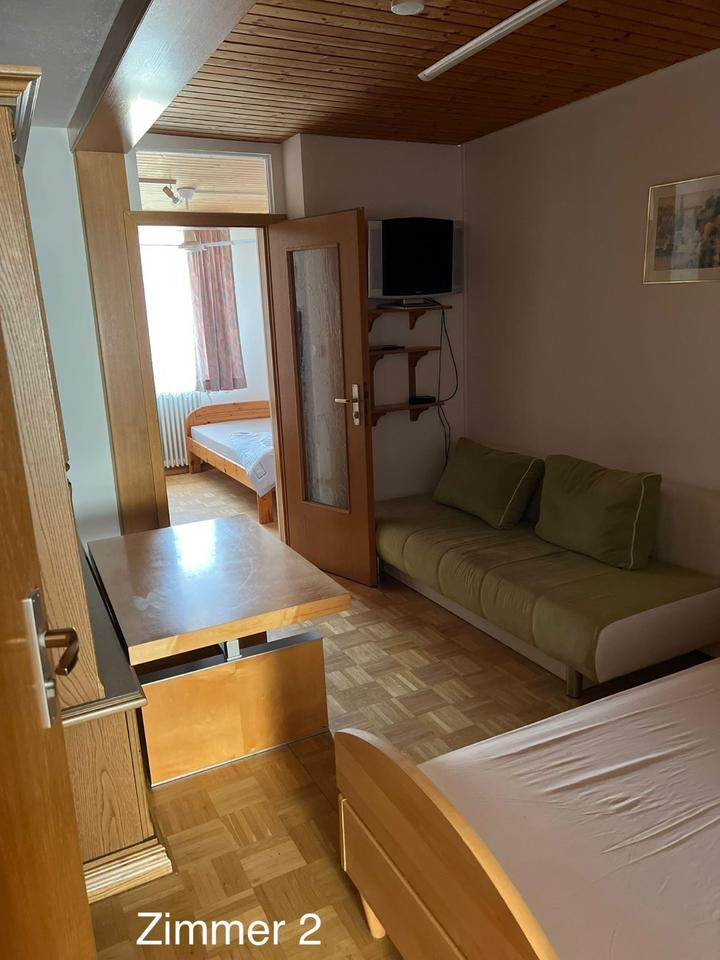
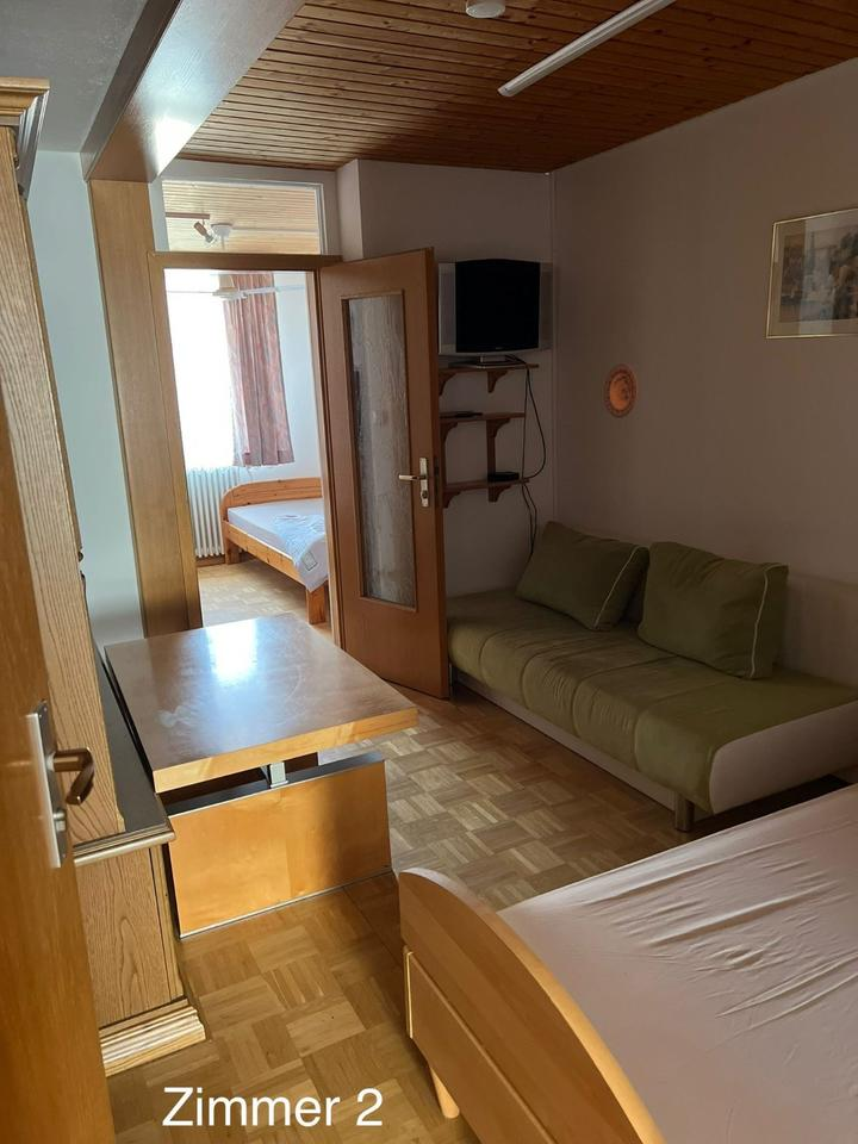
+ decorative plate (621, 391)
